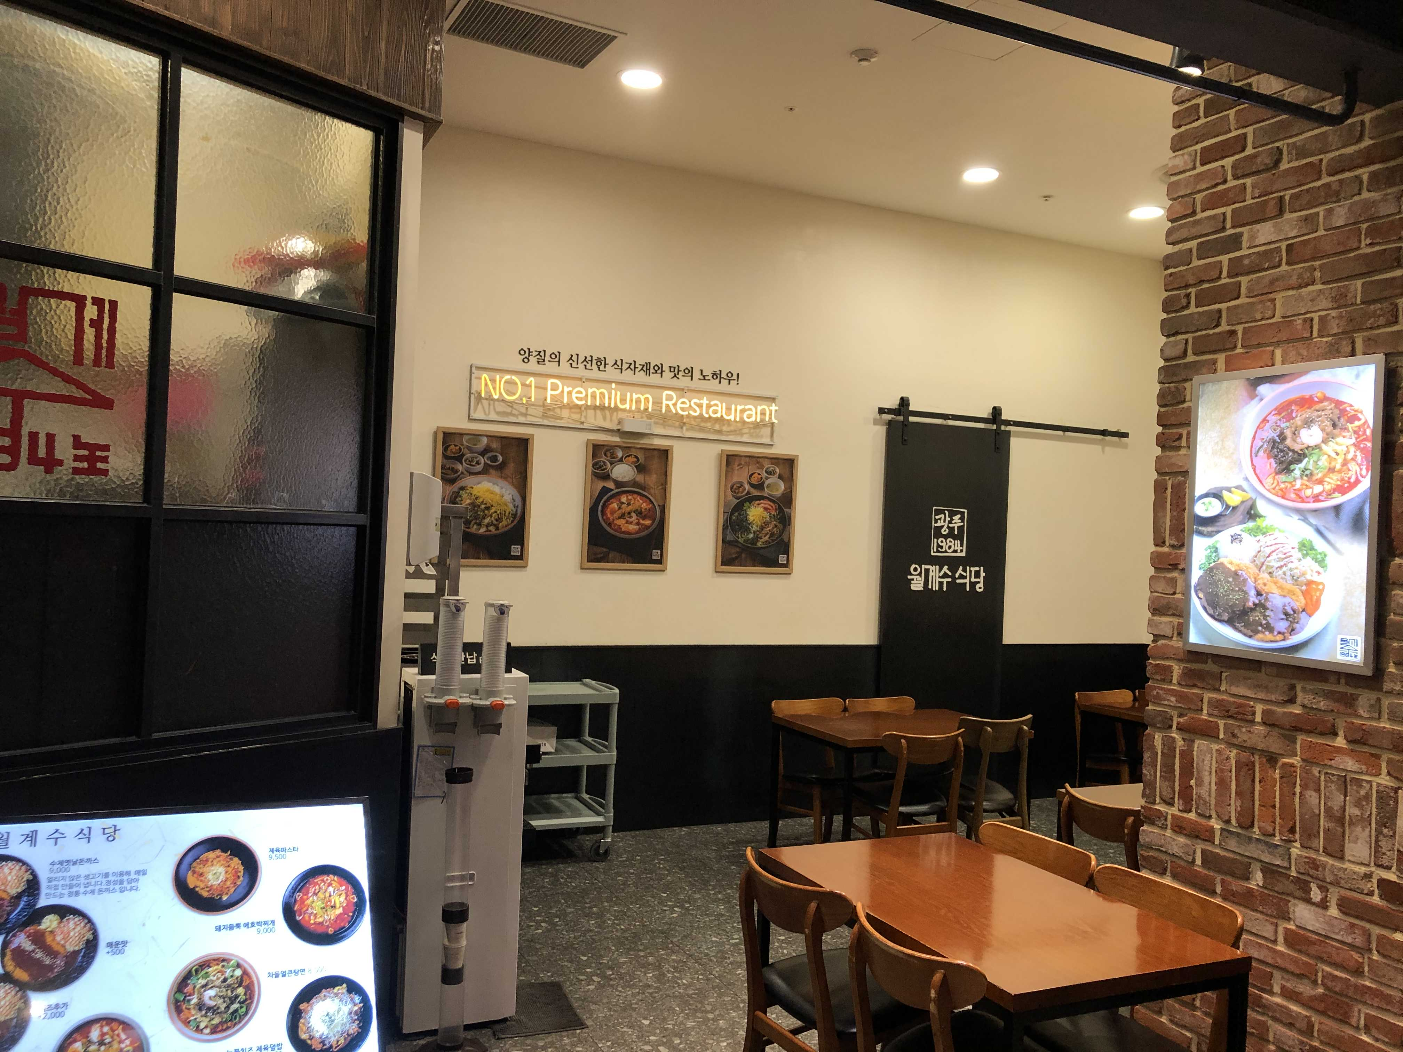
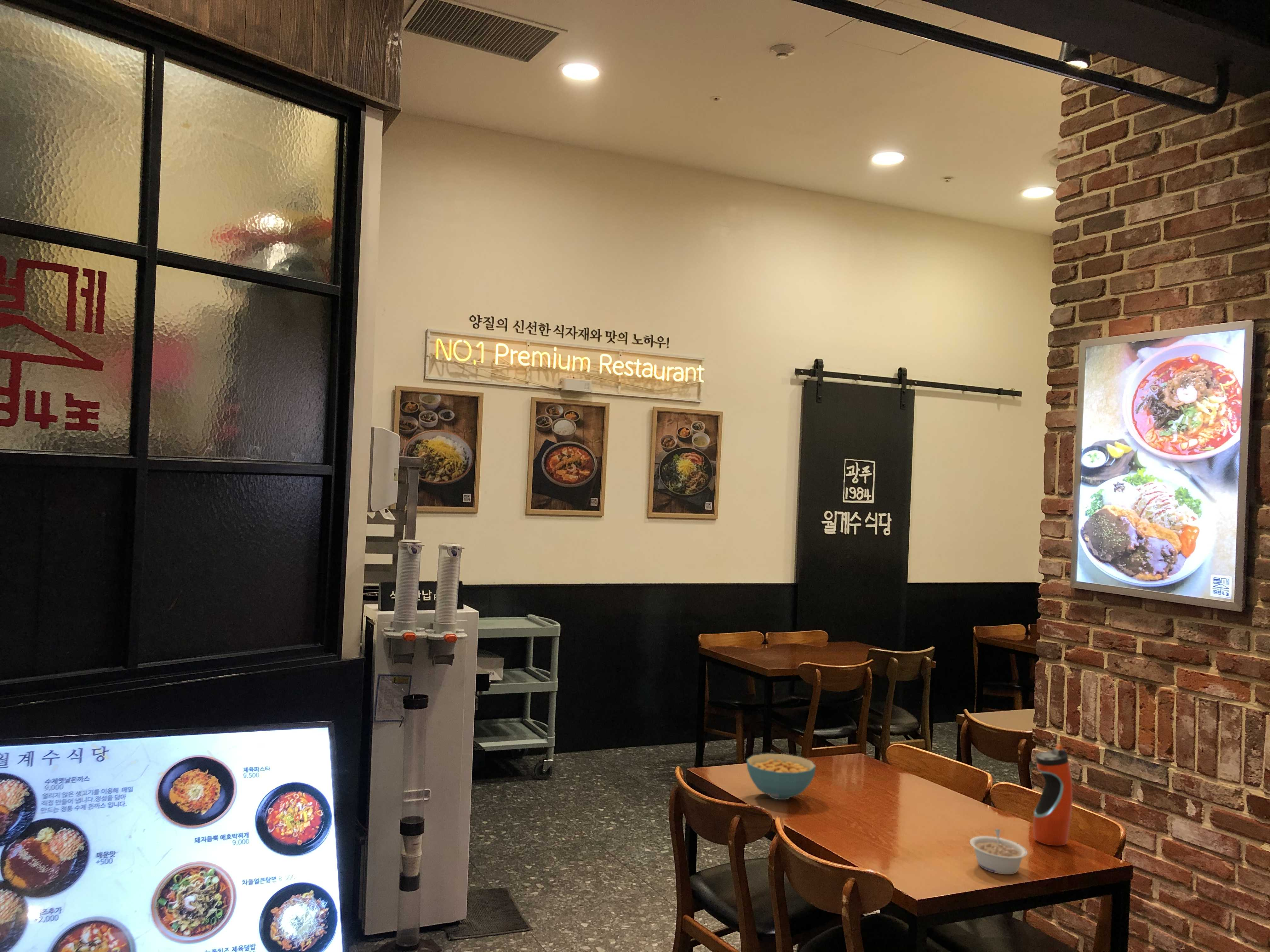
+ legume (996, 853)
+ cereal bowl (780, 779)
+ water bottle (1053, 793)
